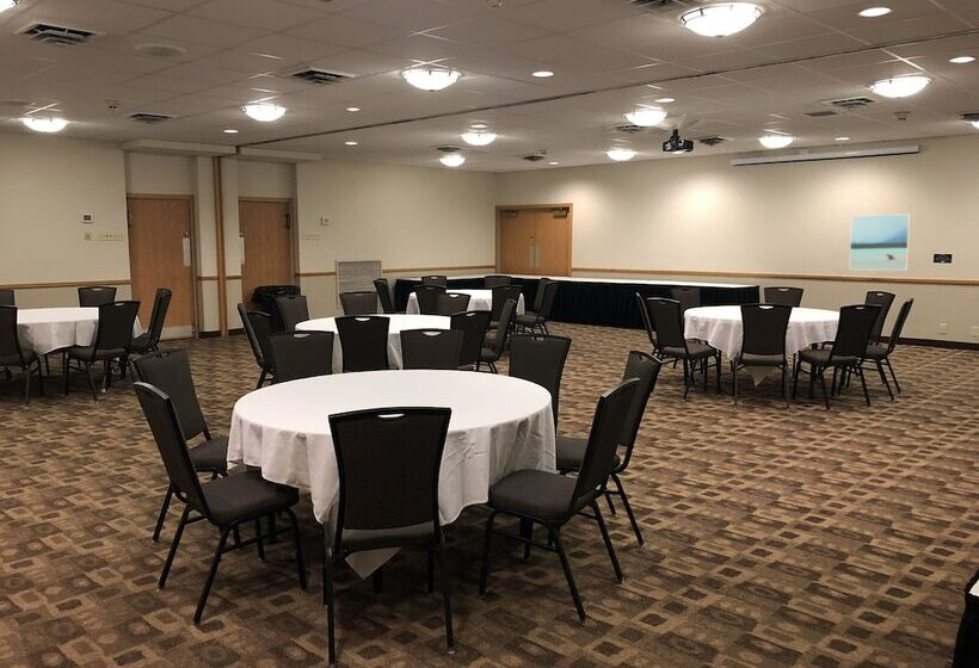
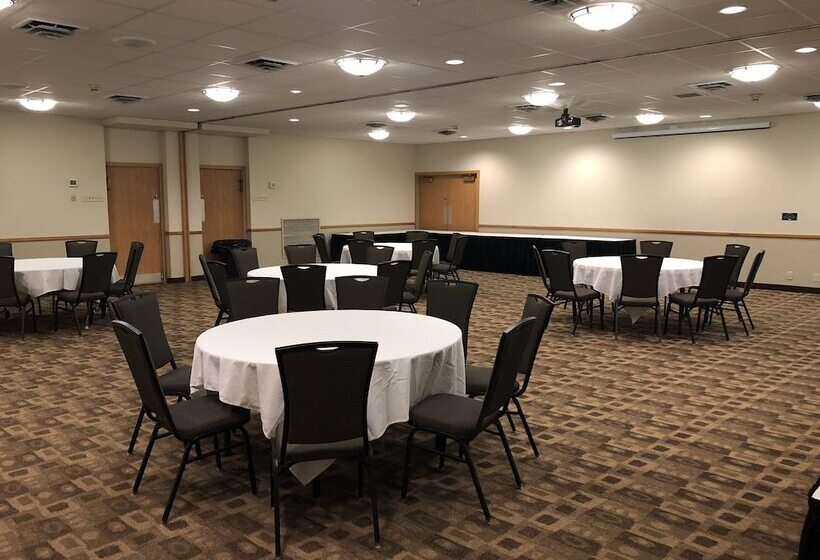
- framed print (879, 242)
